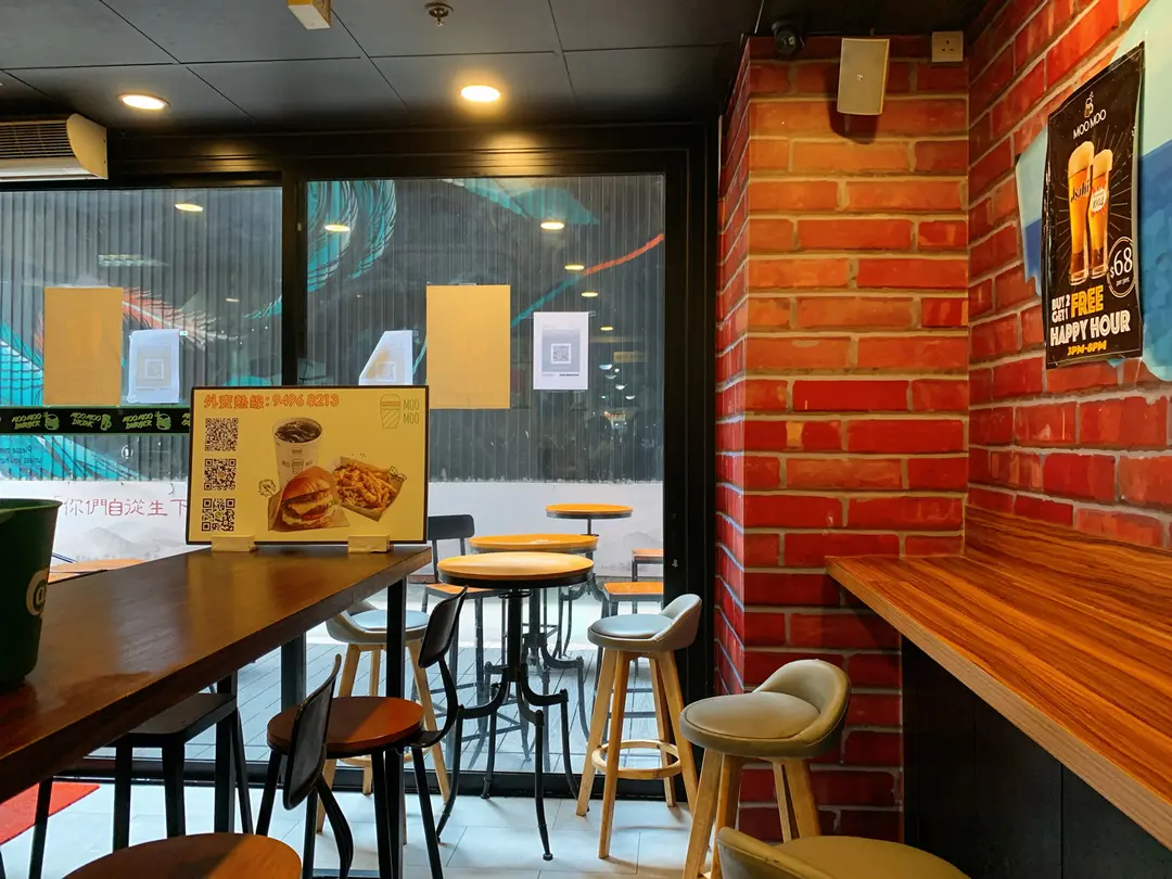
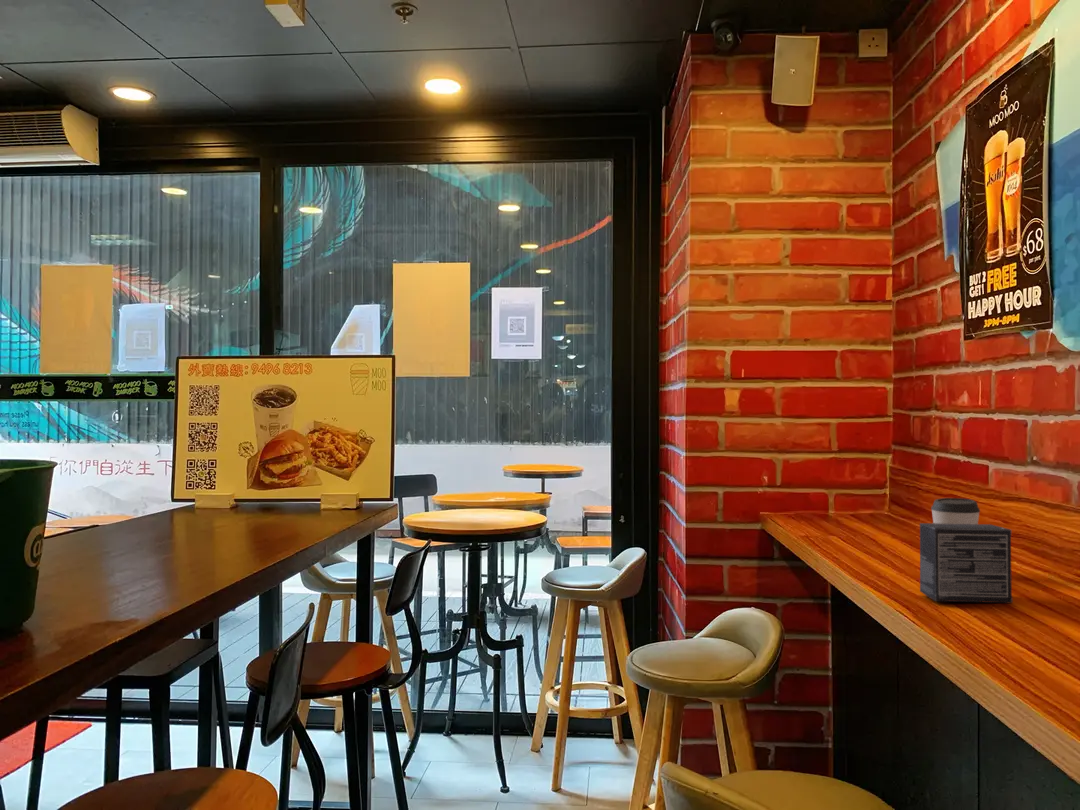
+ coffee cup (955, 523)
+ small box (964, 561)
